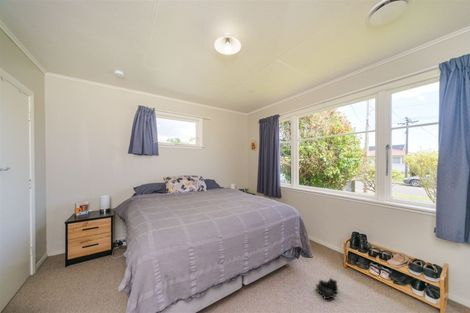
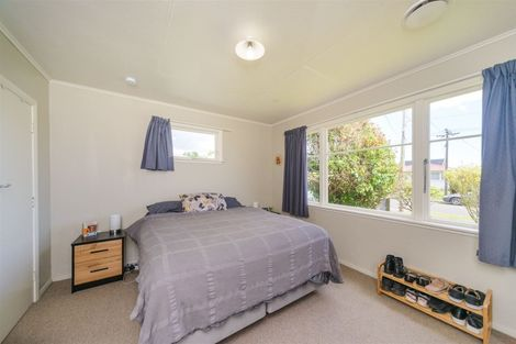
- boots (326, 286)
